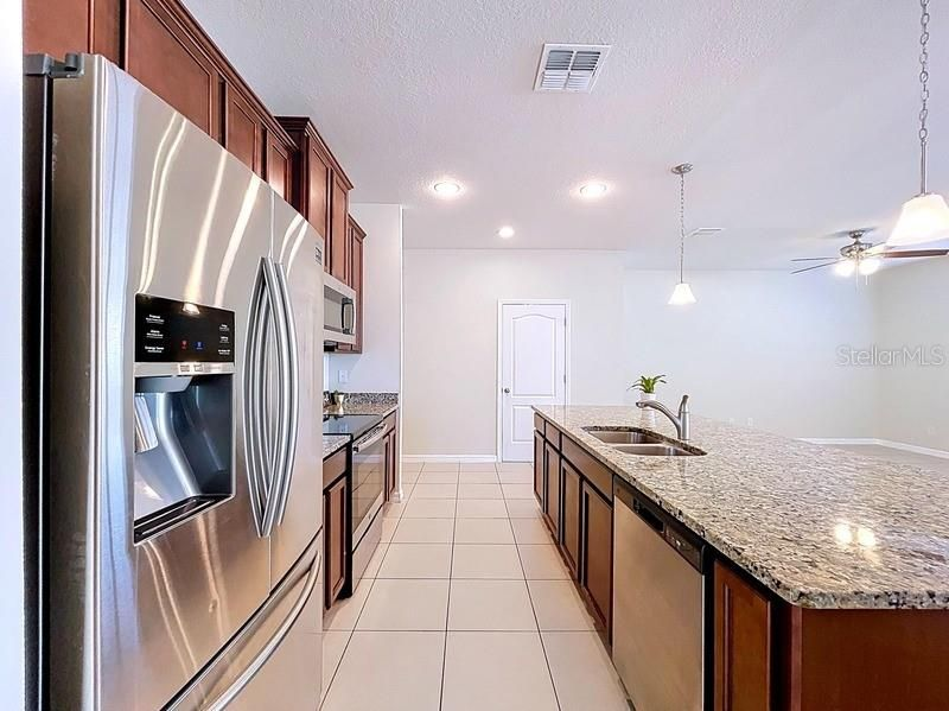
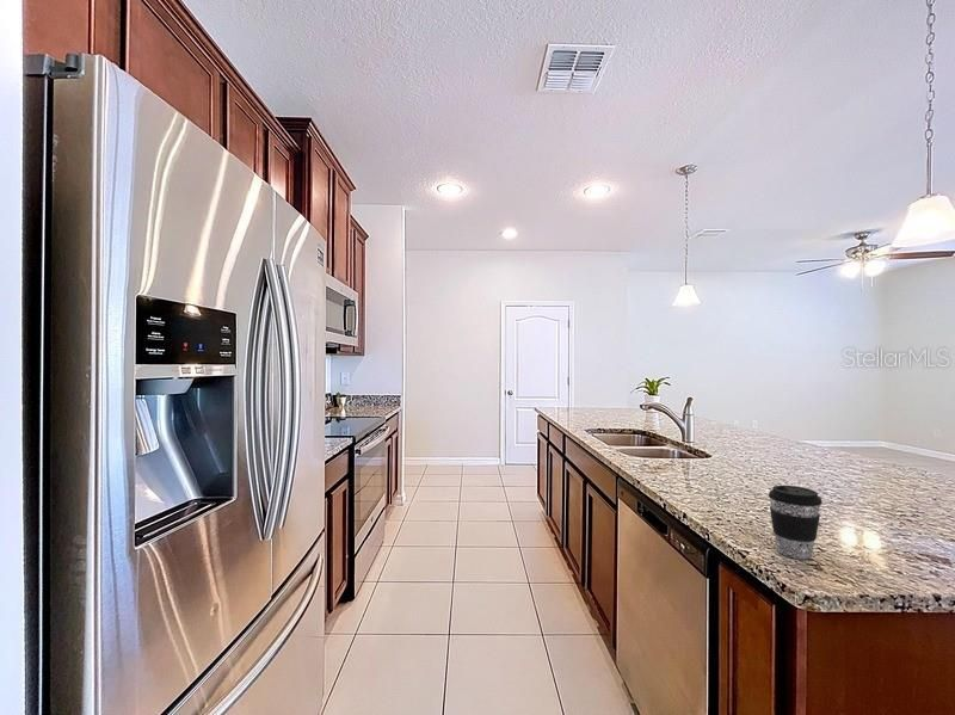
+ coffee cup (794, 520)
